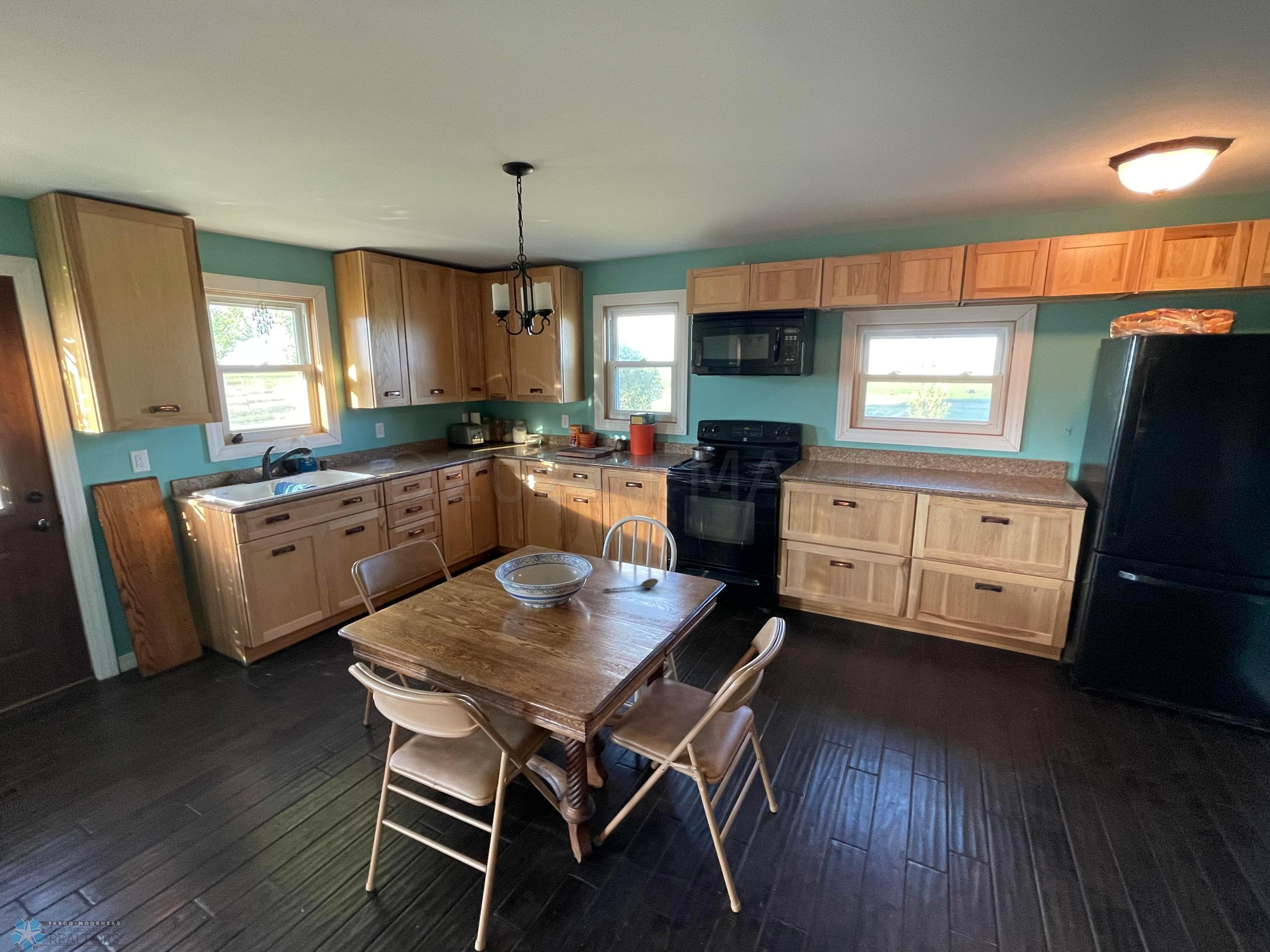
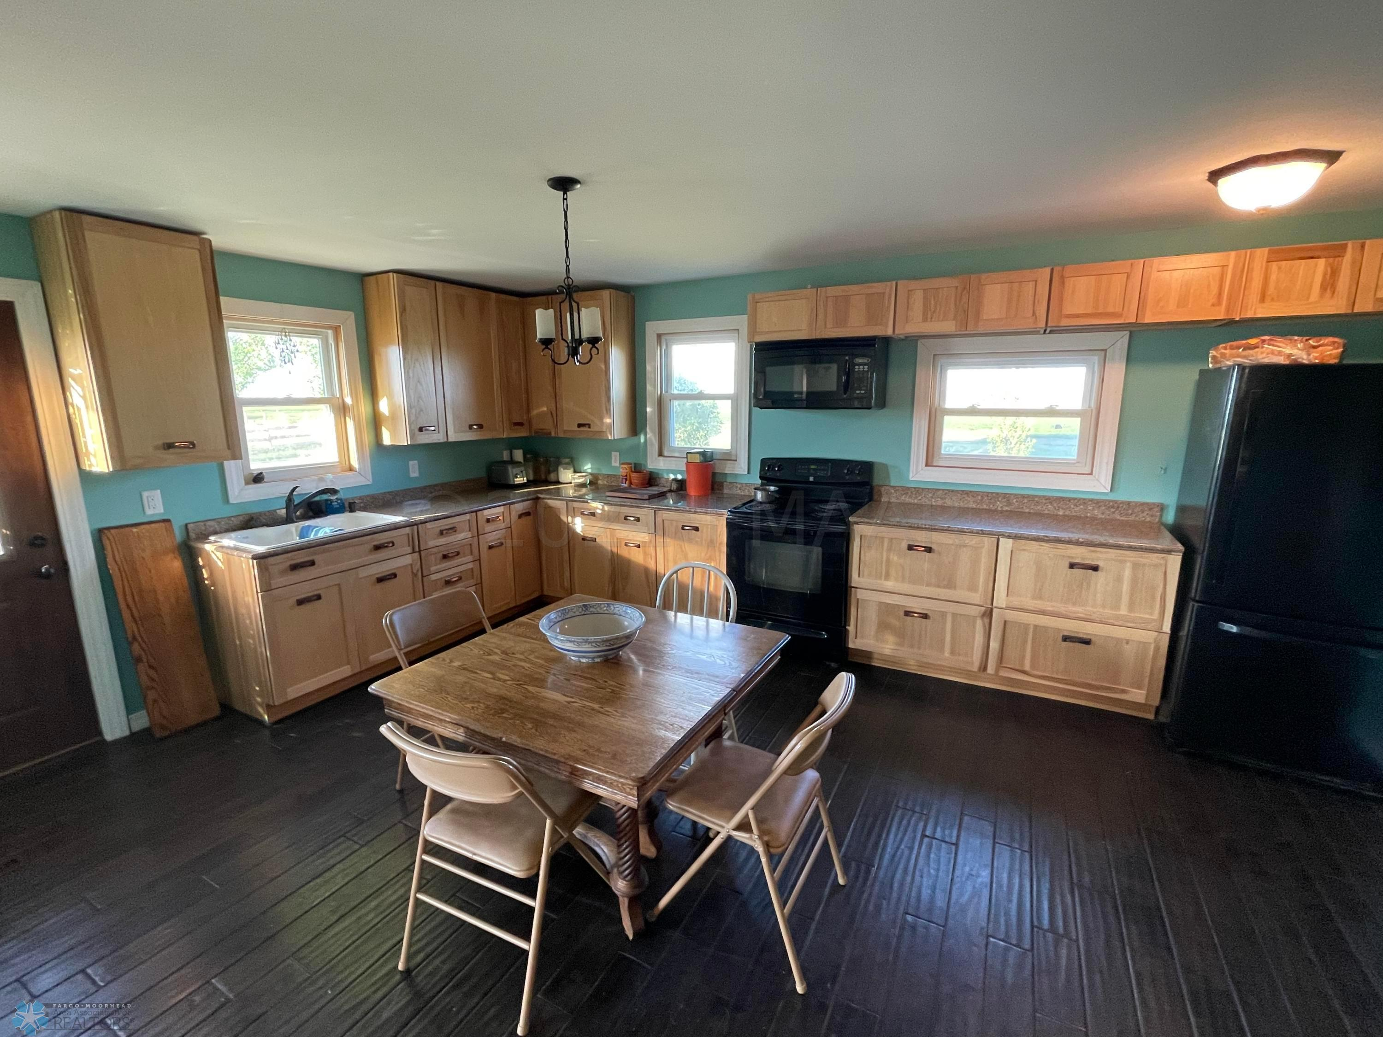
- spoon (630, 587)
